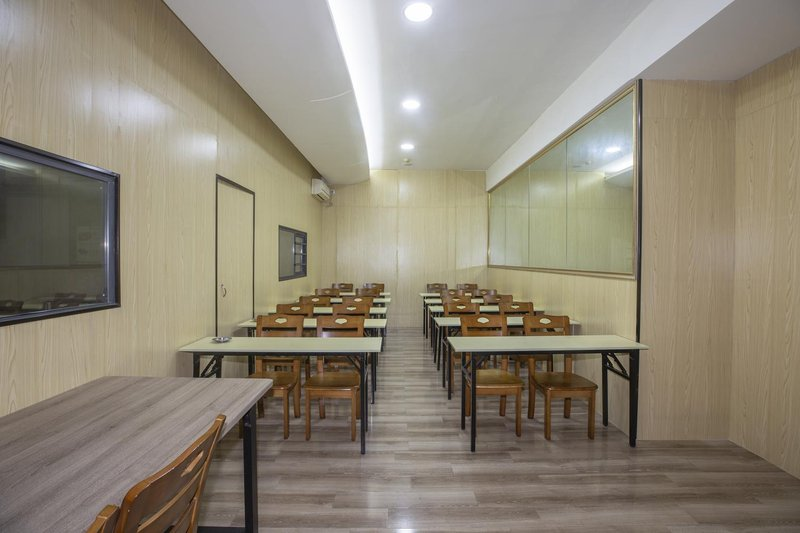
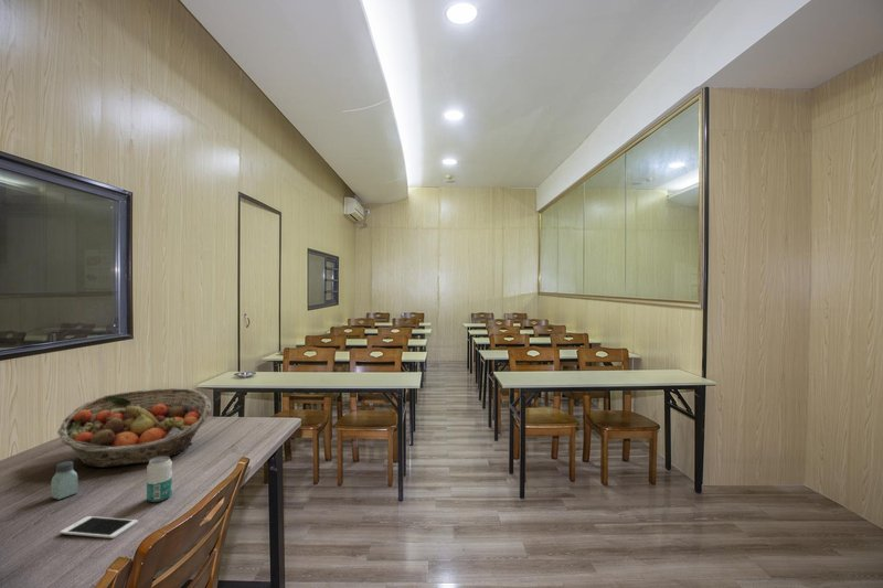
+ beverage can (159, 479)
+ saltshaker (64, 479)
+ fruit basket (140, 425)
+ cell phone (99, 526)
